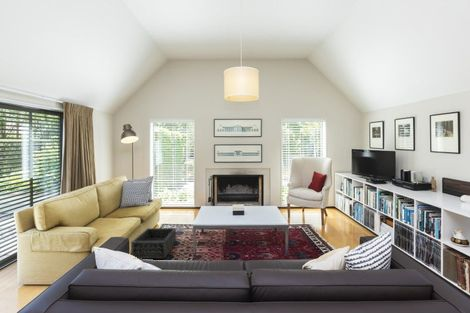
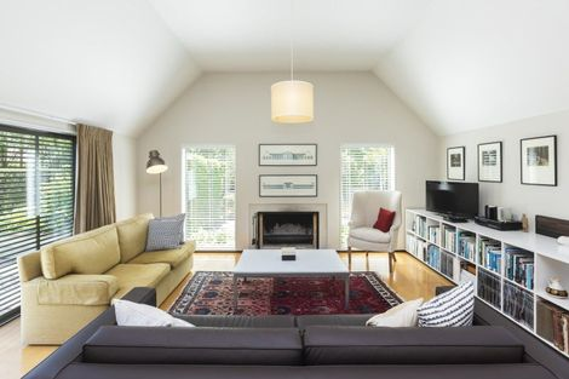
- basket (155, 242)
